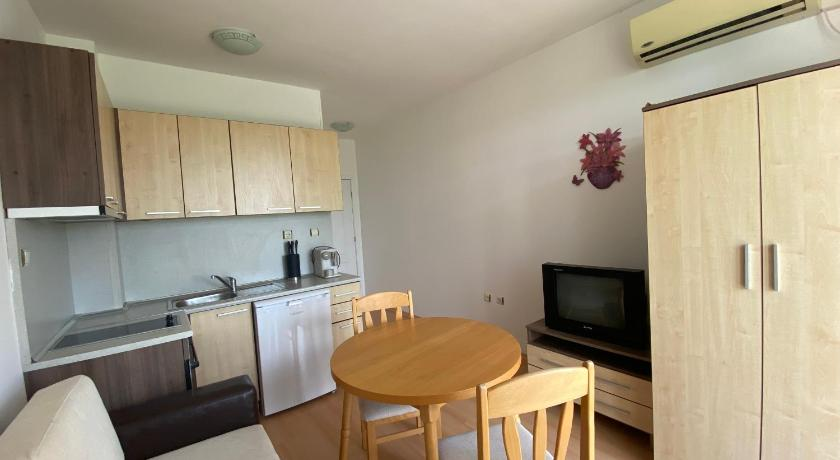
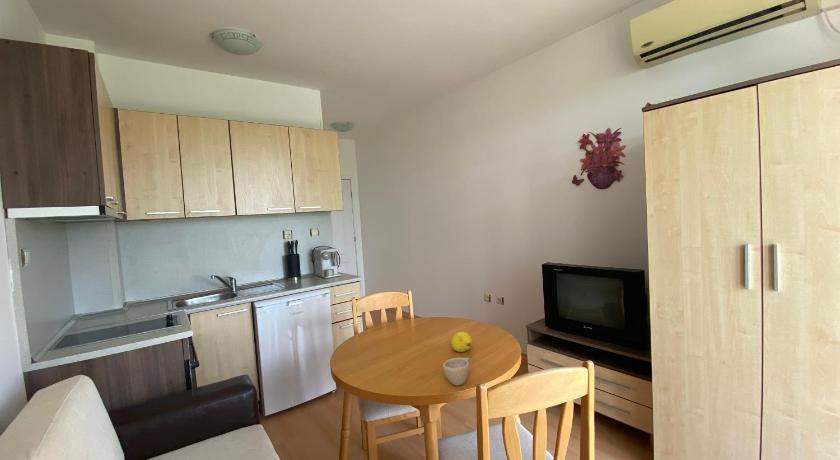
+ fruit (461, 341)
+ cup (458, 371)
